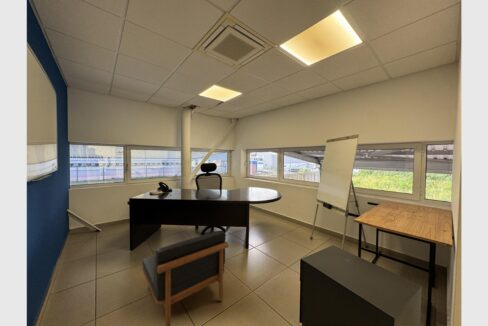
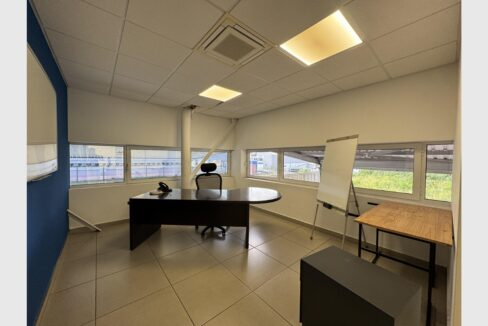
- armless chair (183, 261)
